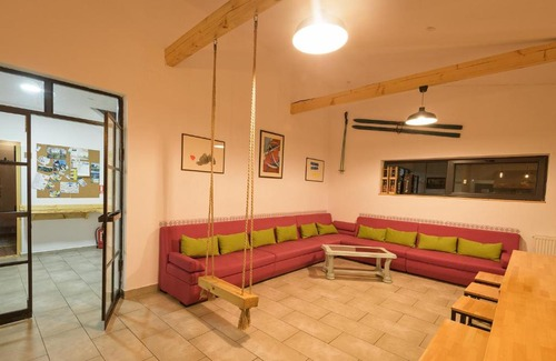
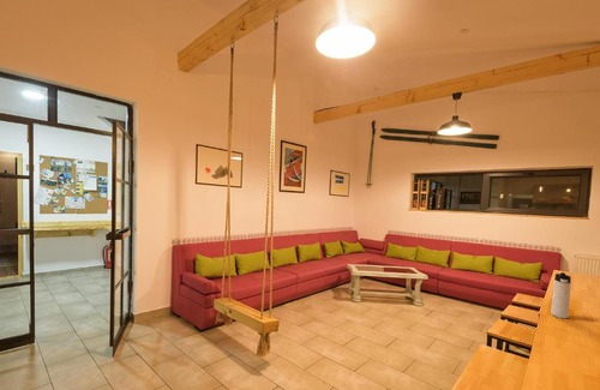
+ thermos bottle (562, 295)
